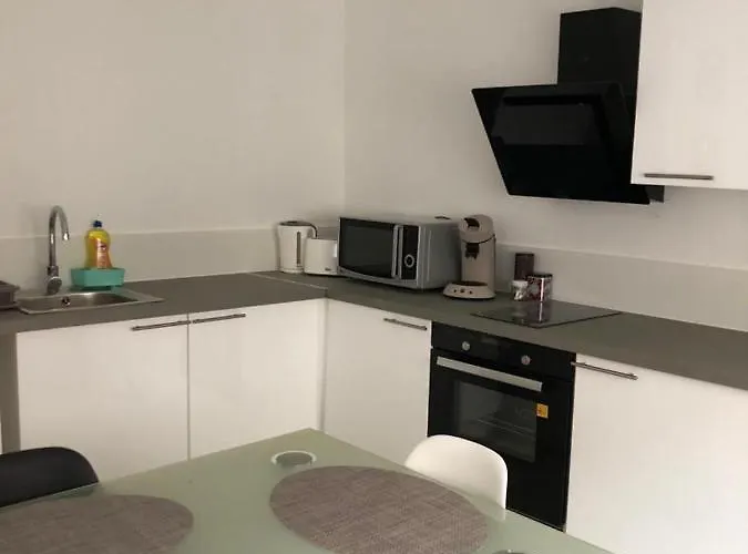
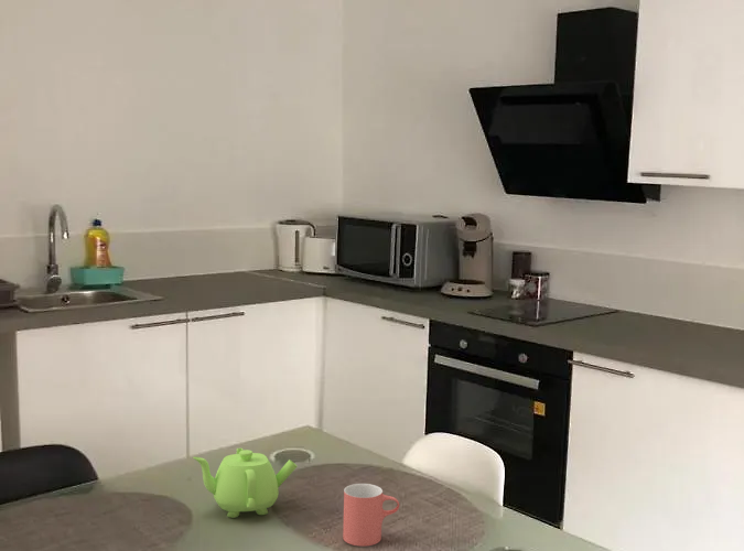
+ cup (371, 514)
+ teapot (245, 478)
